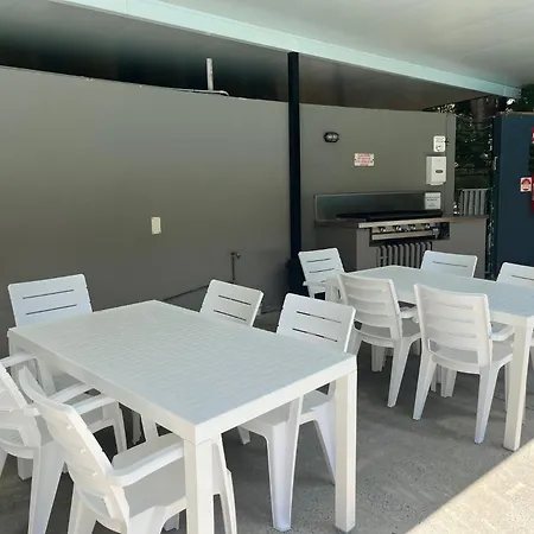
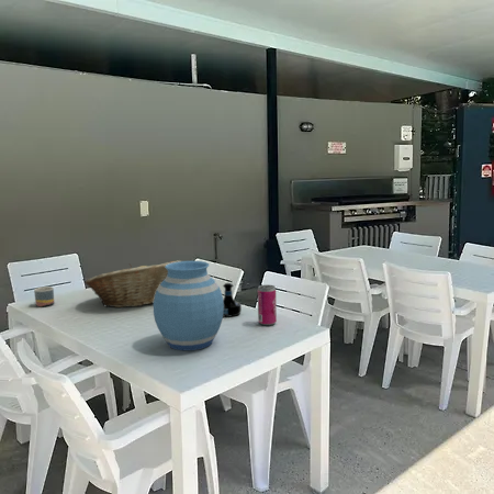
+ beverage can (267, 304)
+ fruit basket (137, 280)
+ tequila bottle (228, 299)
+ vase (188, 304)
+ mug (43, 295)
